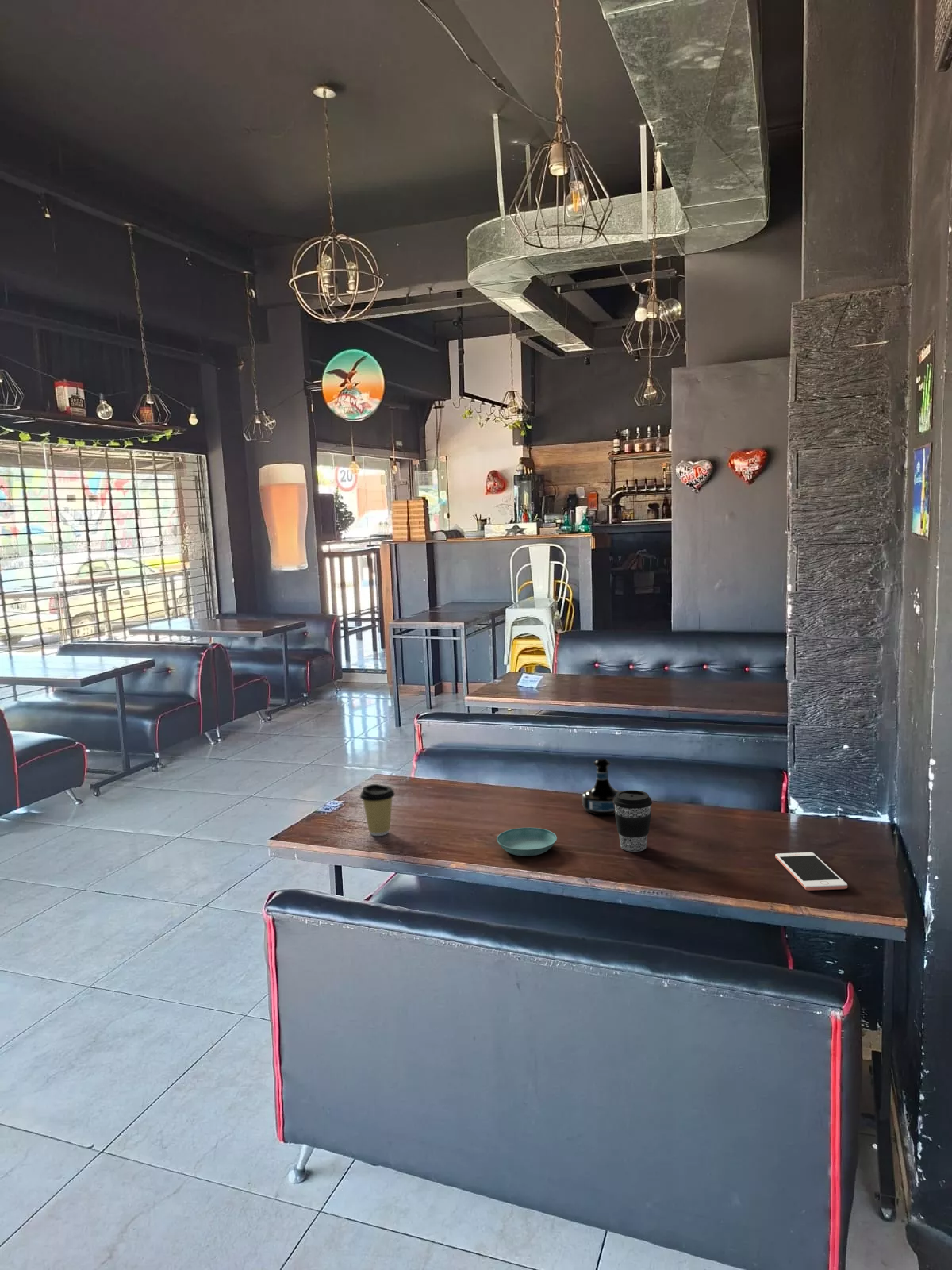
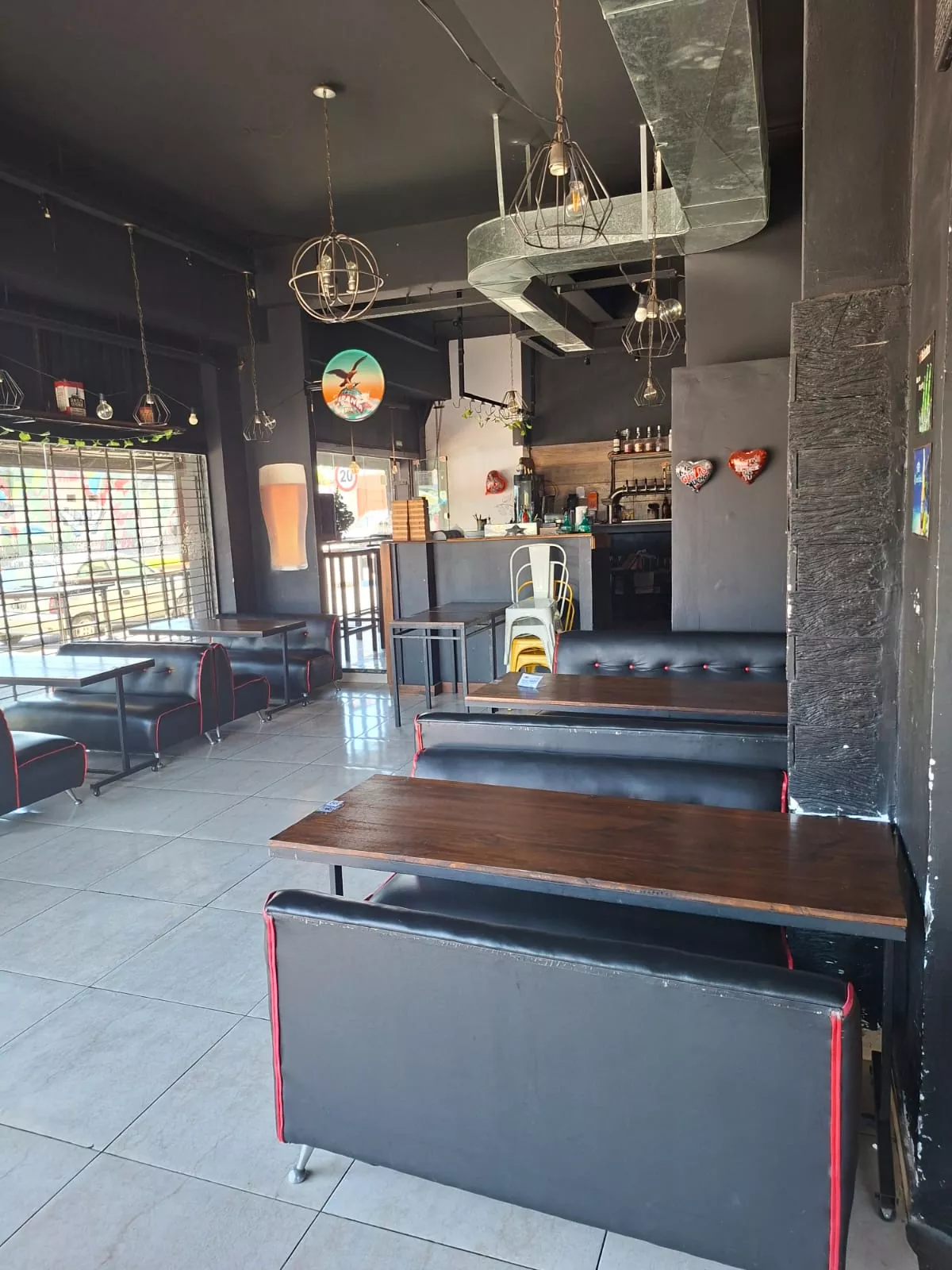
- coffee cup (378, 810)
- saucer (527, 843)
- coffee cup (632, 821)
- cell phone (809, 870)
- tequila bottle (602, 784)
